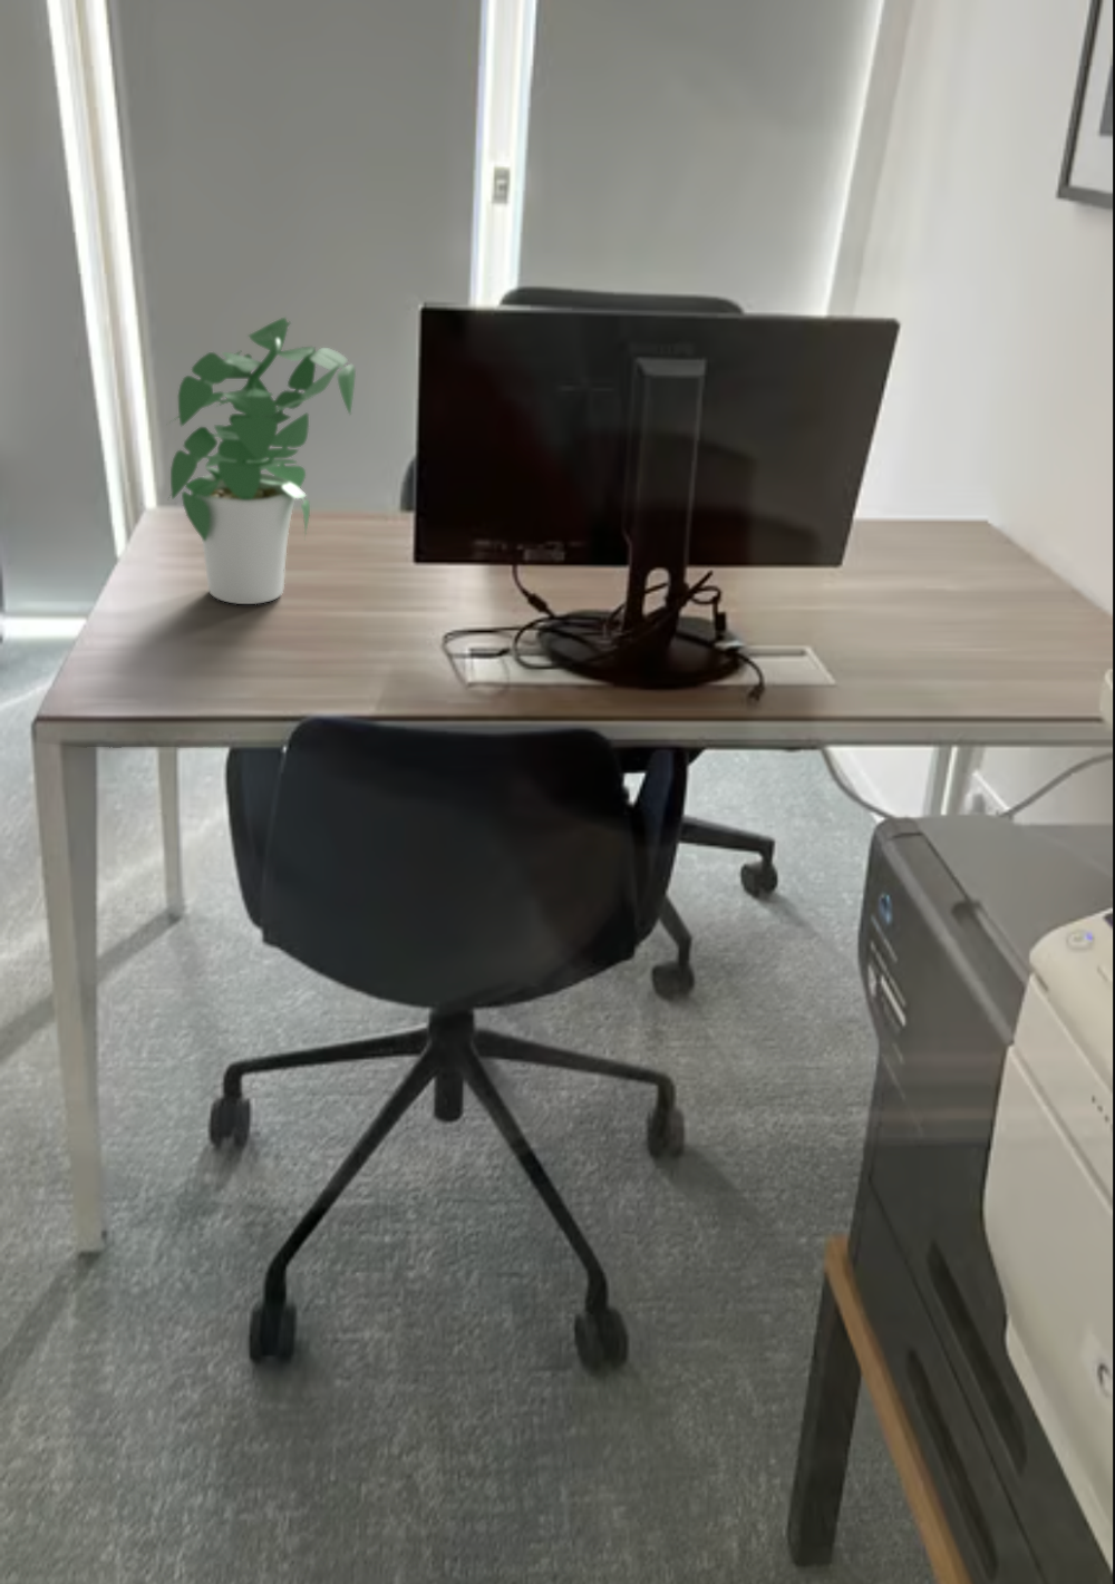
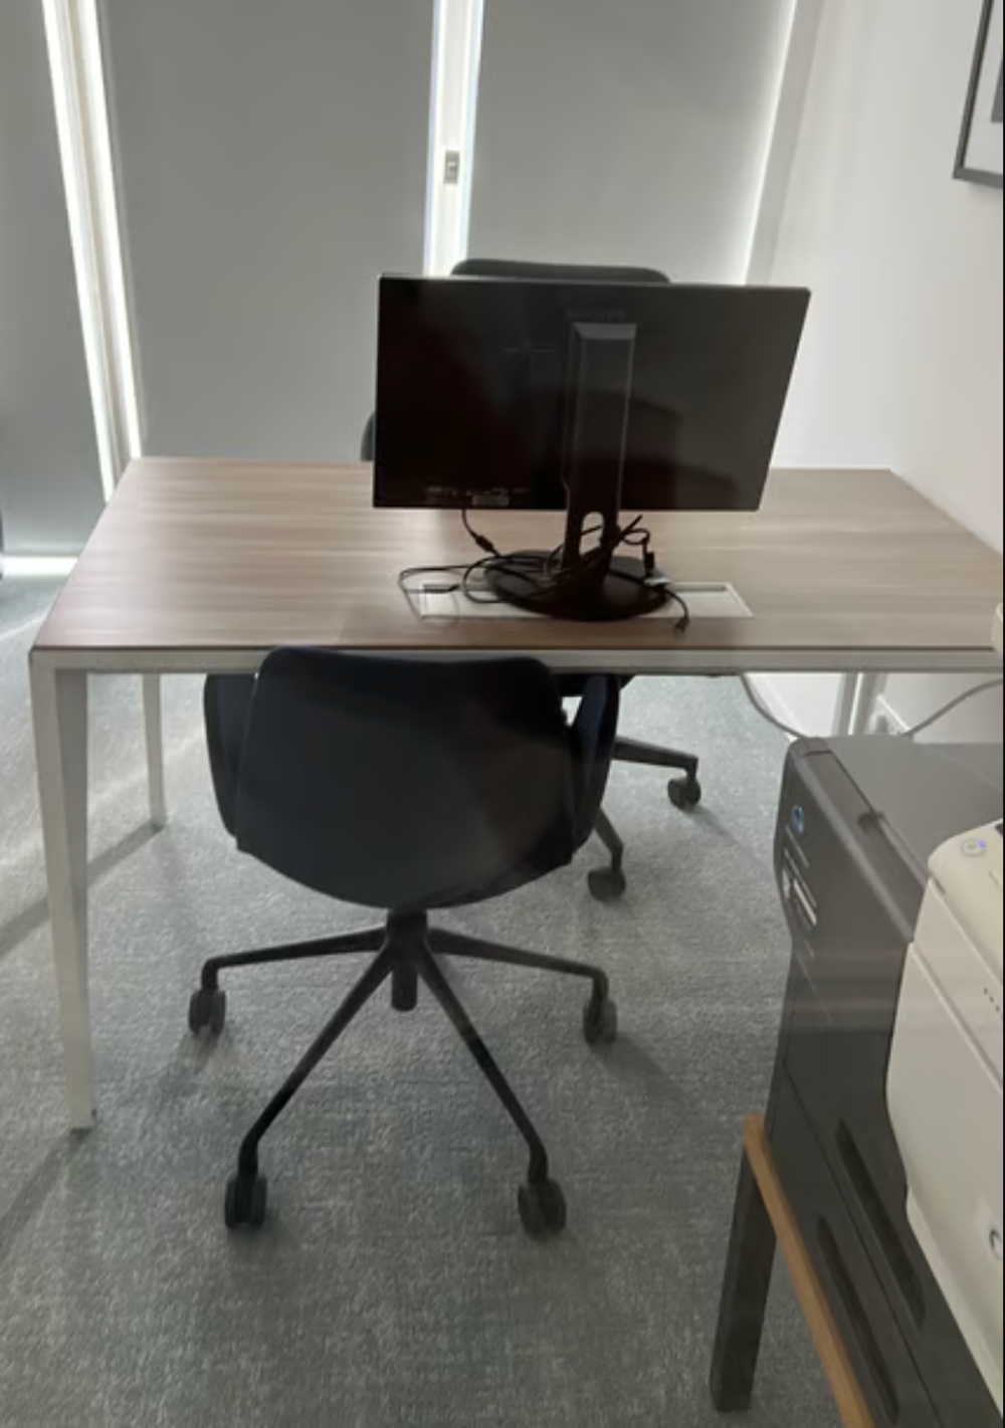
- potted plant (257, 462)
